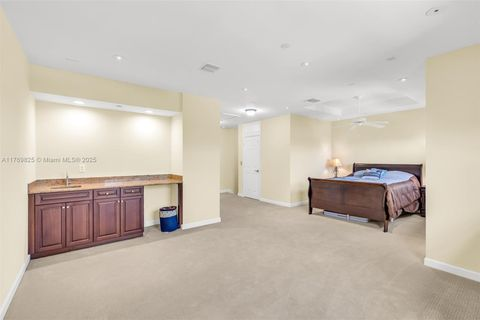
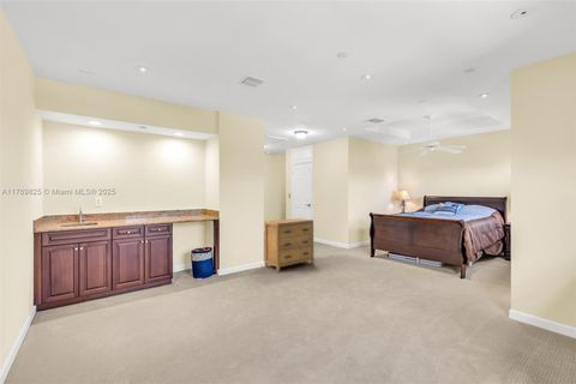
+ dresser (289, 242)
